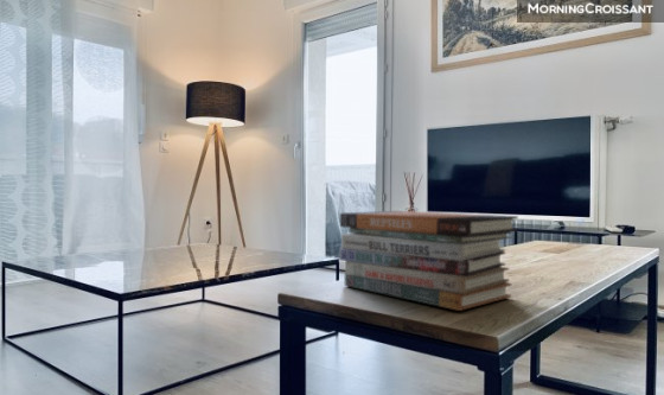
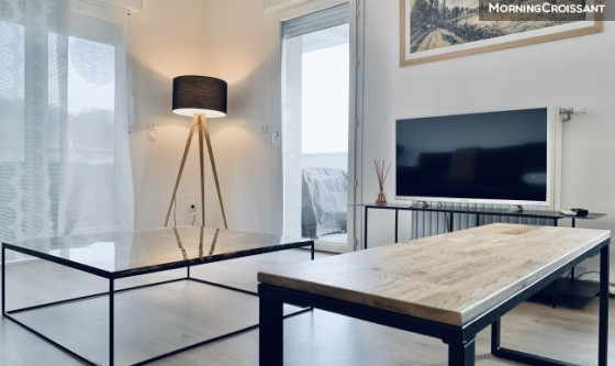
- book stack (422, 251)
